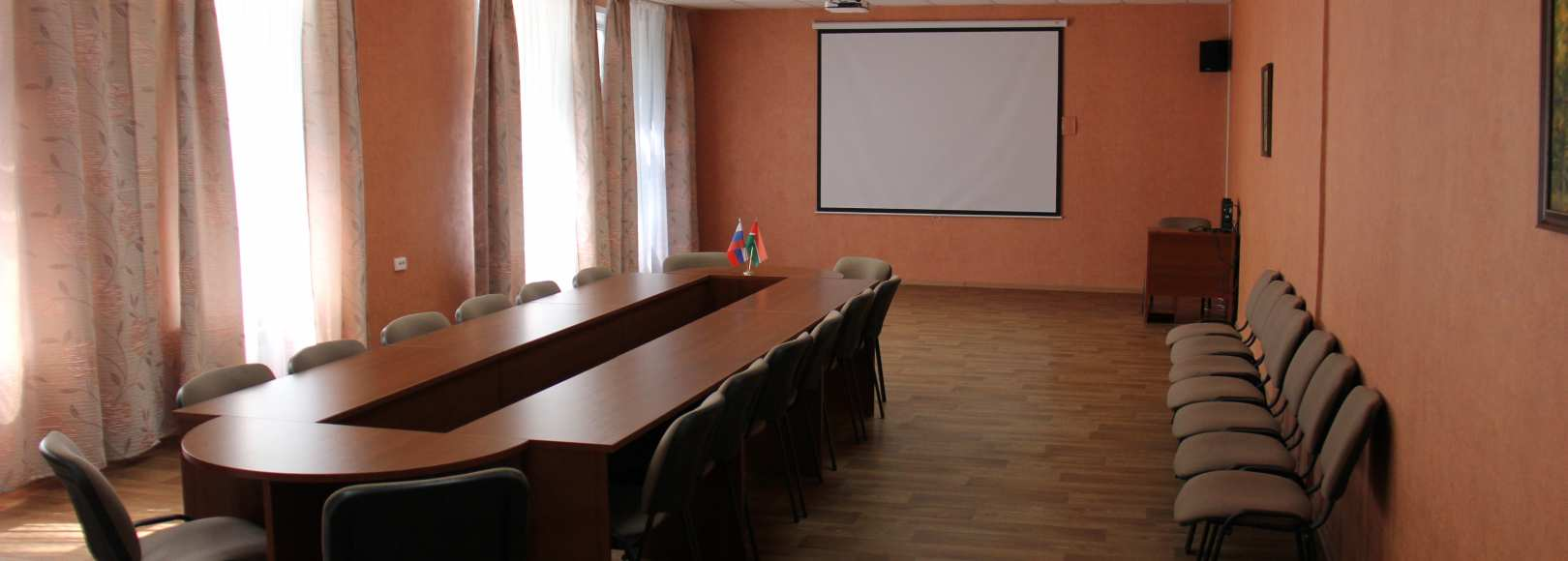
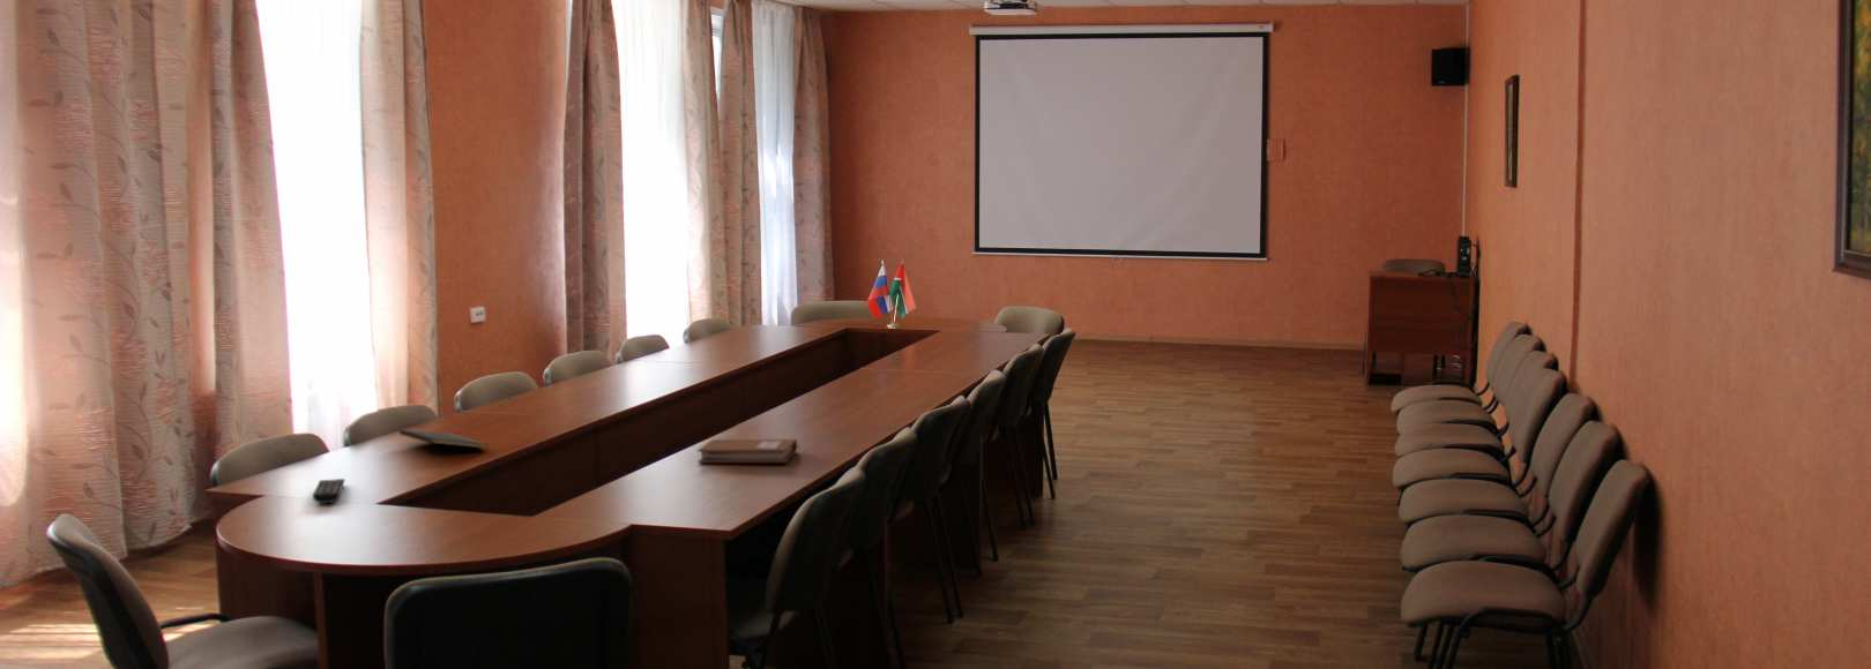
+ notebook (751, 450)
+ remote control (329, 490)
+ notepad (444, 439)
